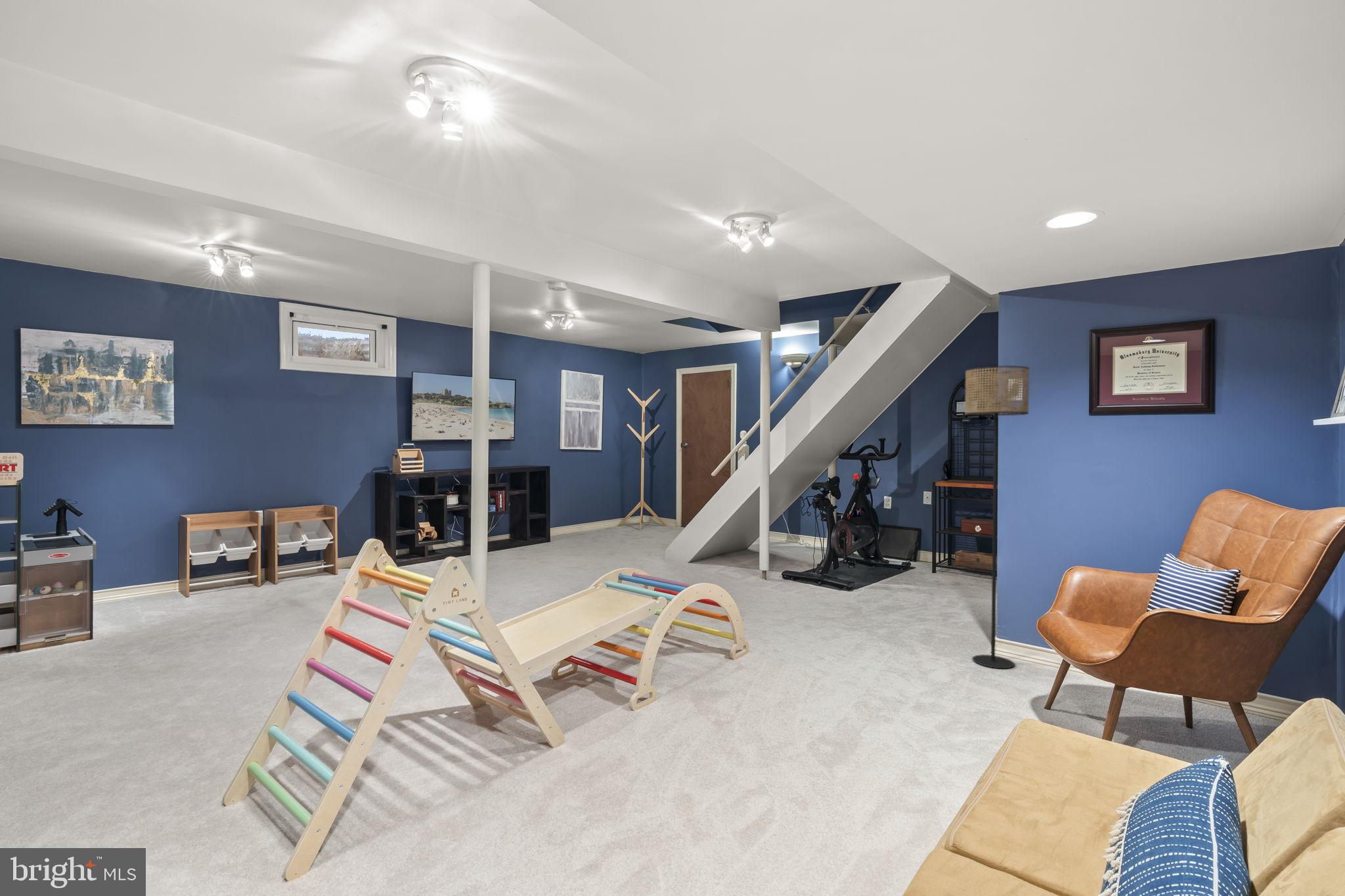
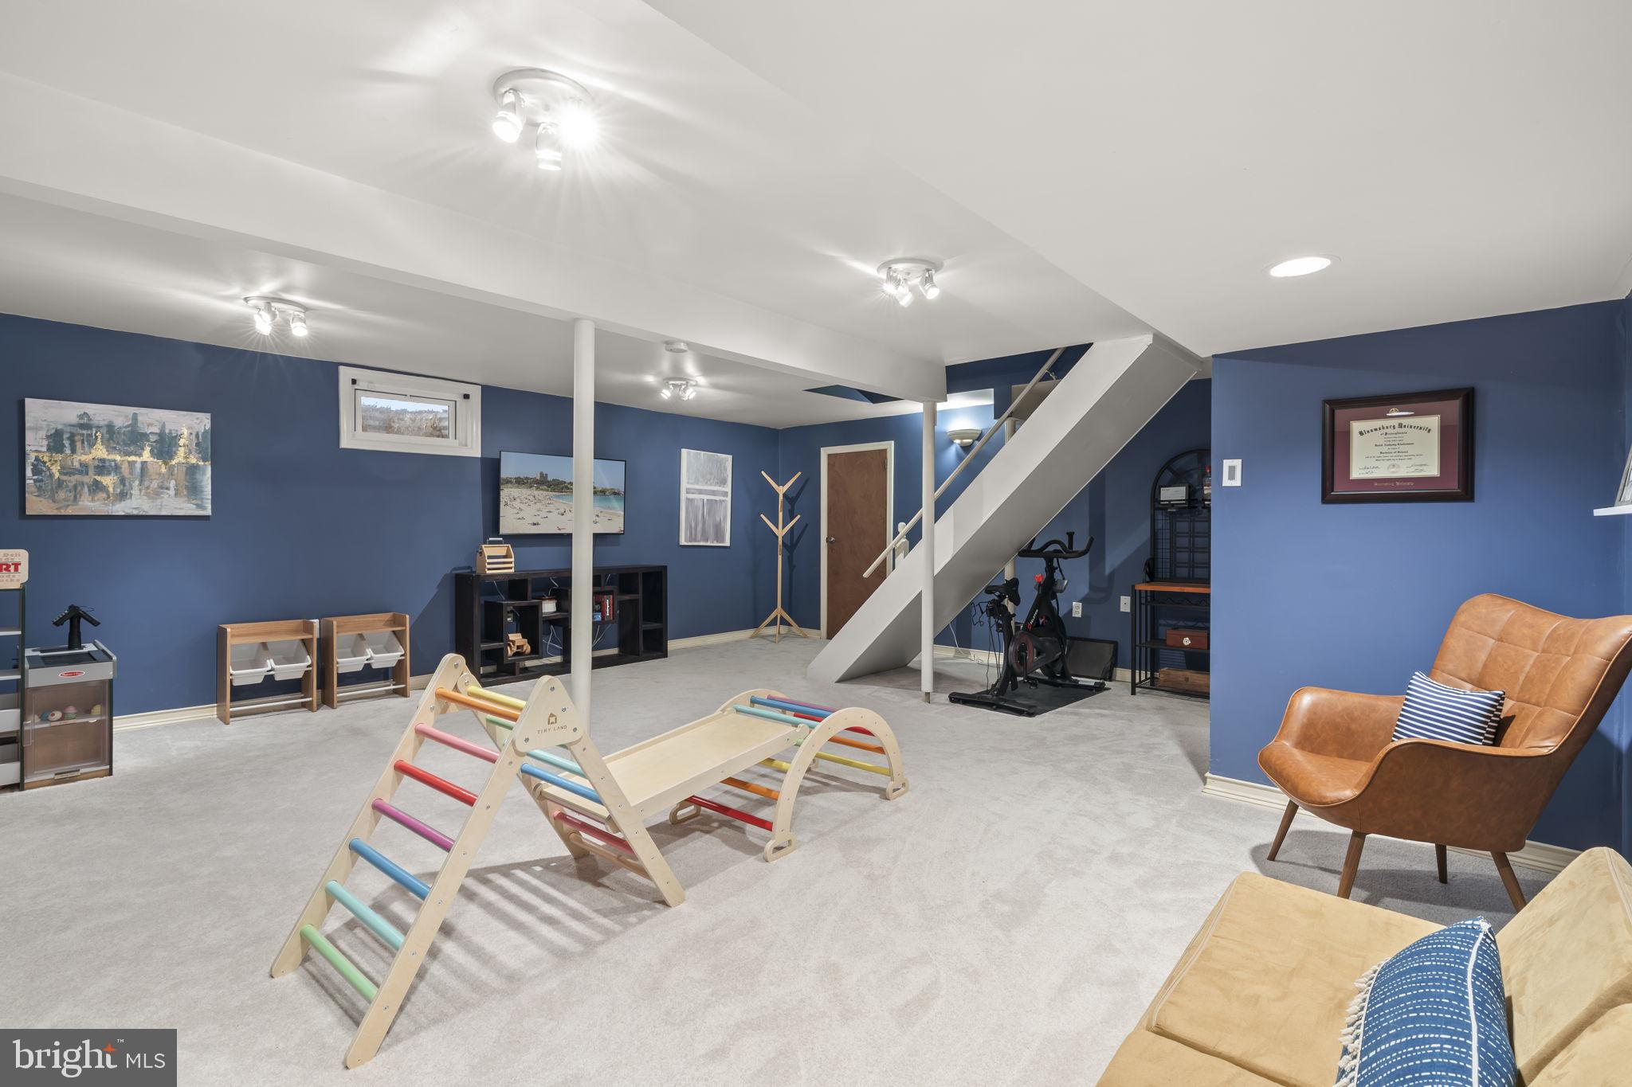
- floor lamp (994, 515)
